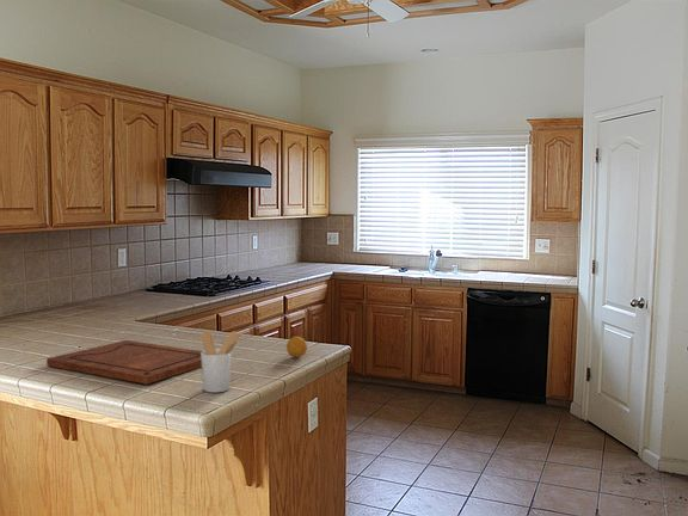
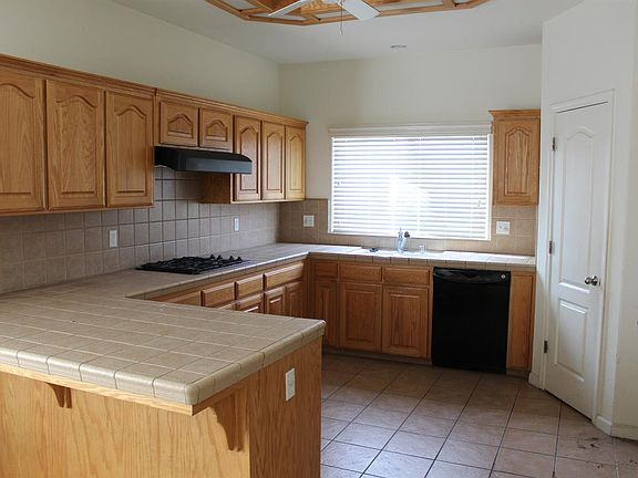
- cutting board (135, 358)
- fruit (296, 346)
- utensil holder (222, 360)
